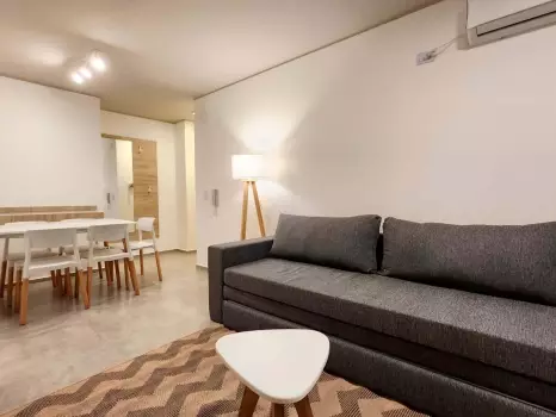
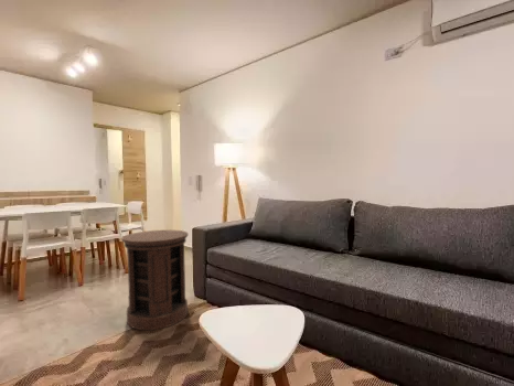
+ side table (157, 275)
